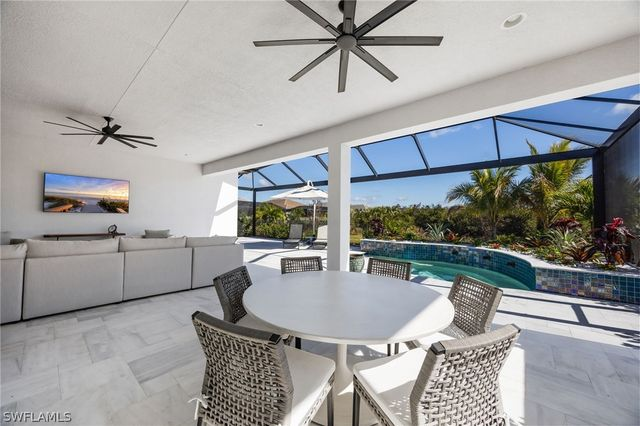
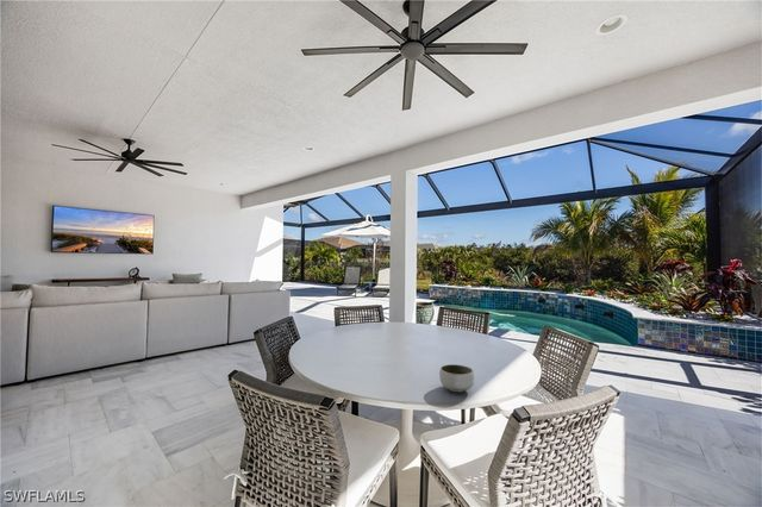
+ bowl (456, 378)
